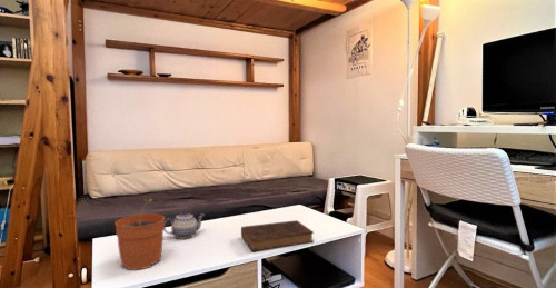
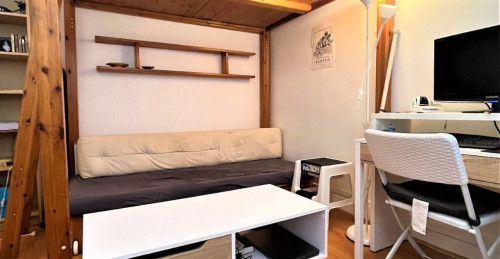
- book (276, 234)
- teapot (185, 224)
- plant pot (140, 230)
